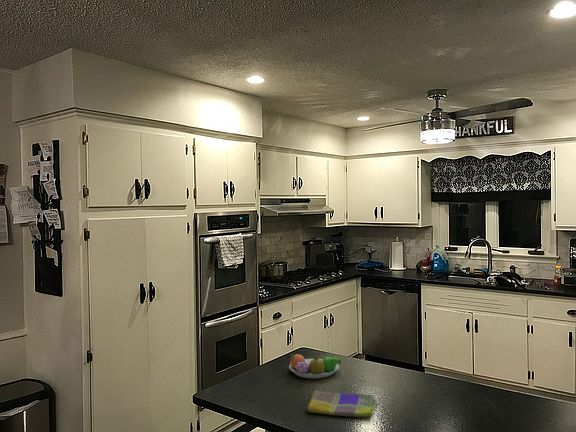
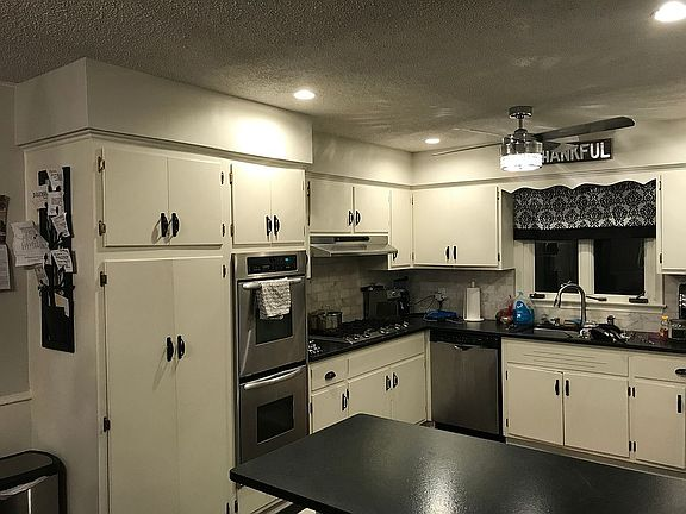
- dish towel (341, 403)
- fruit bowl (315, 361)
